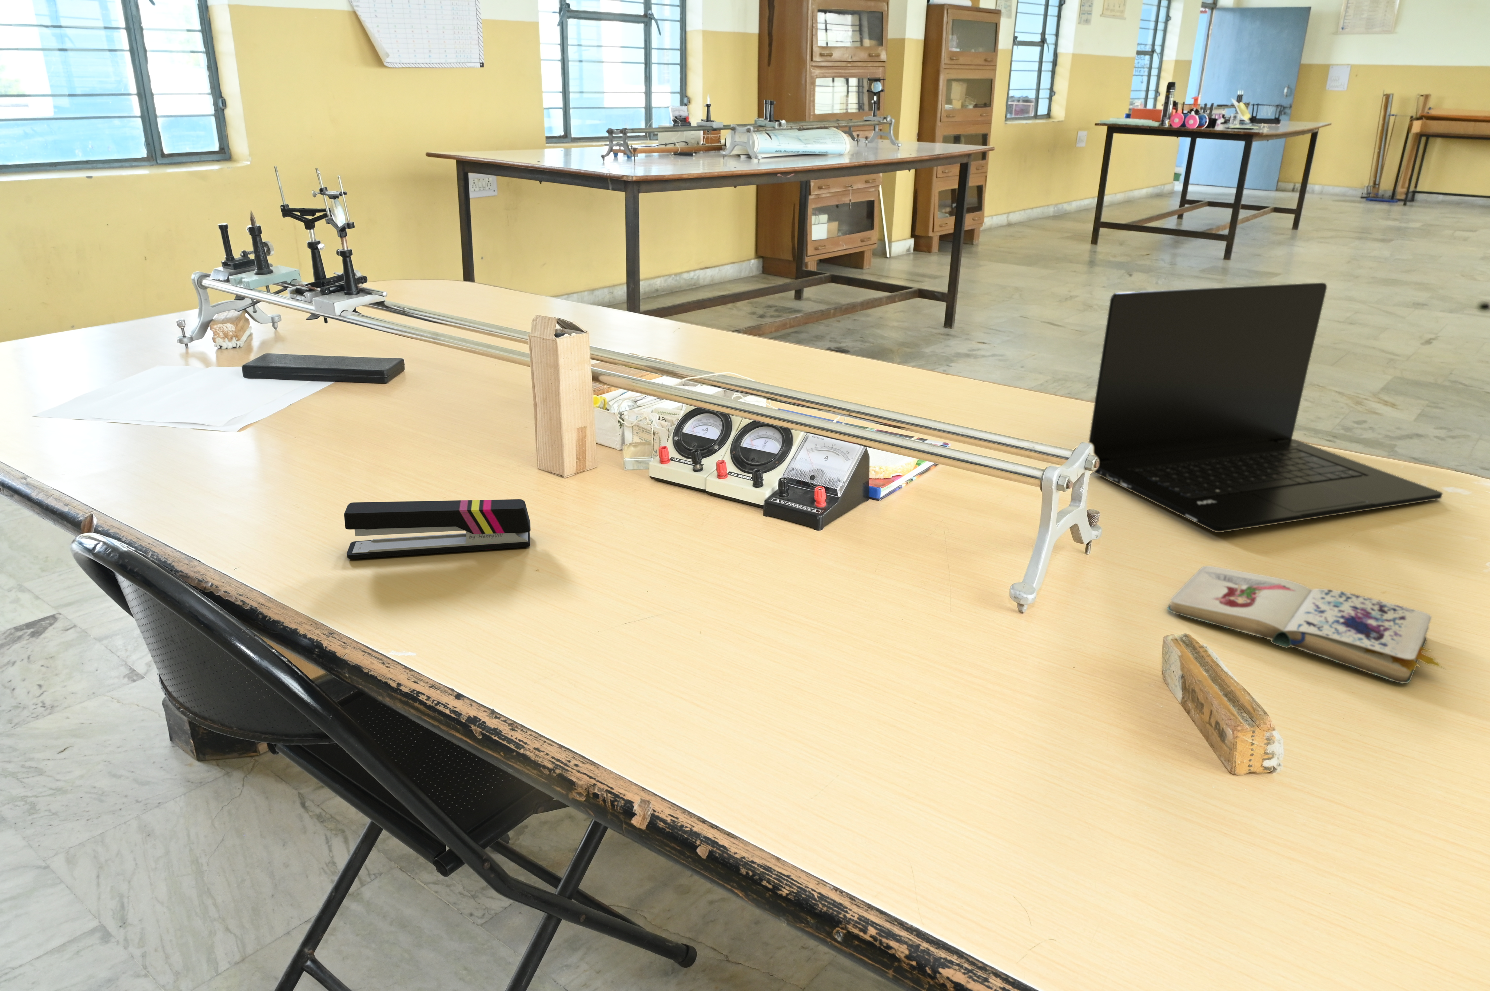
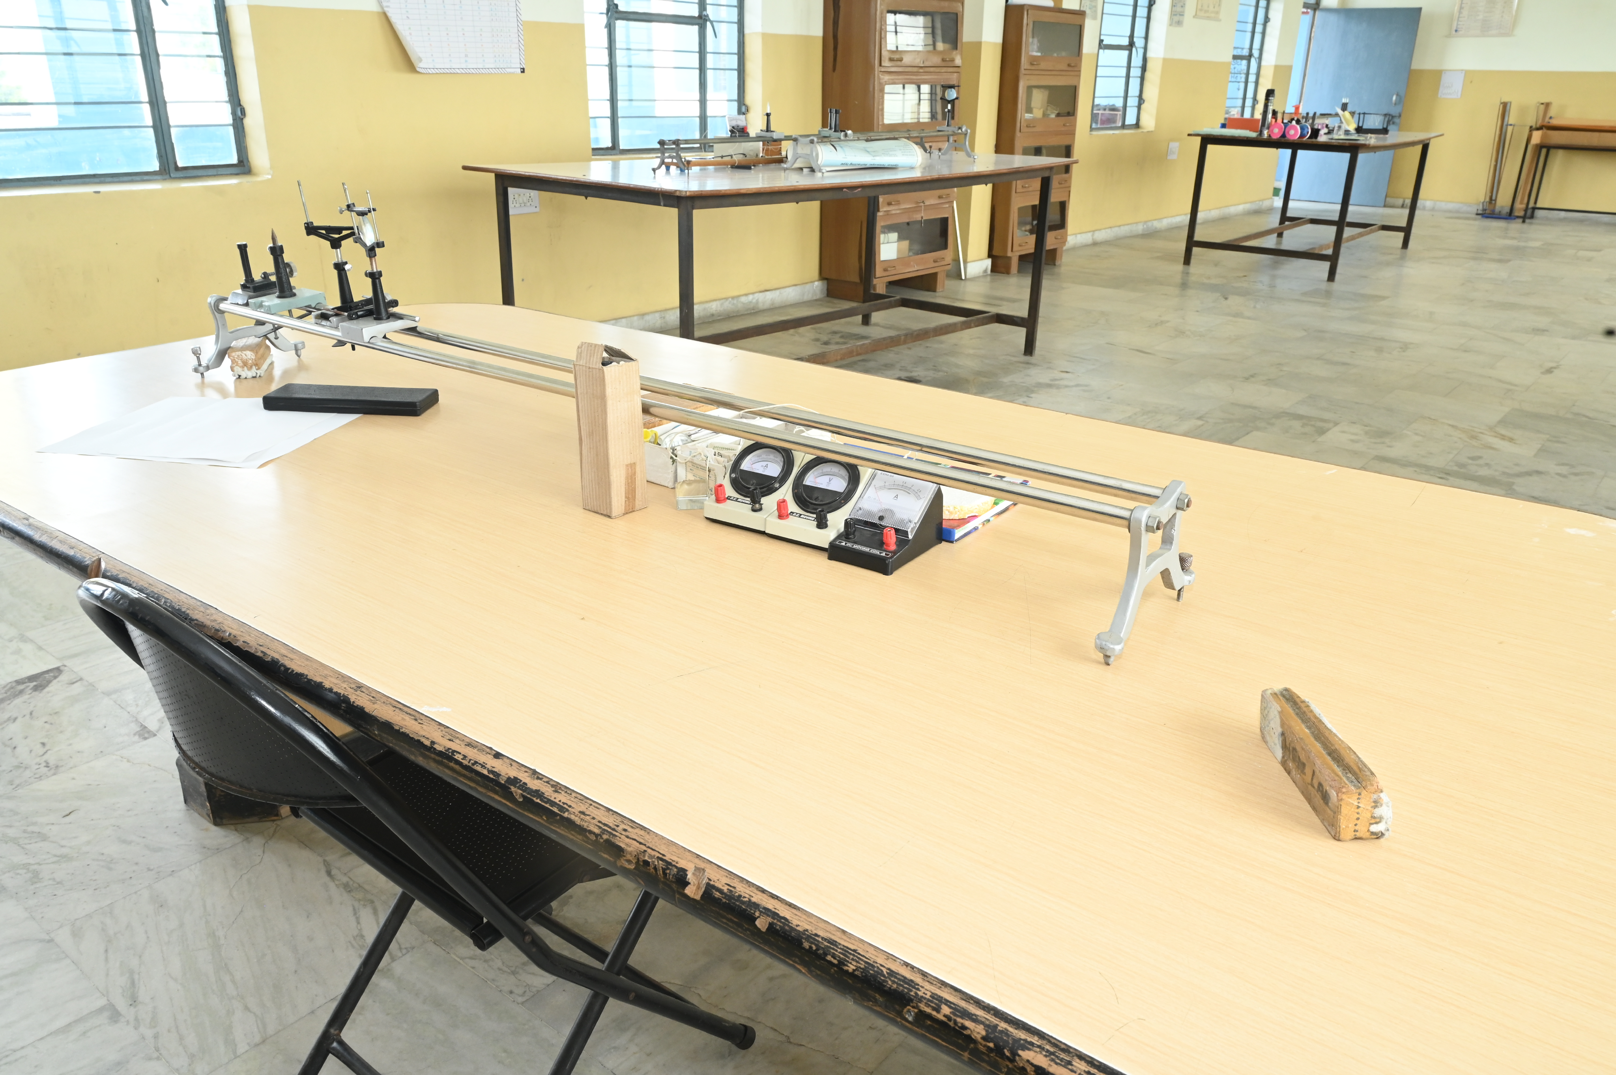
- laptop (1277, 397)
- paperback book (1315, 615)
- stapler (439, 524)
